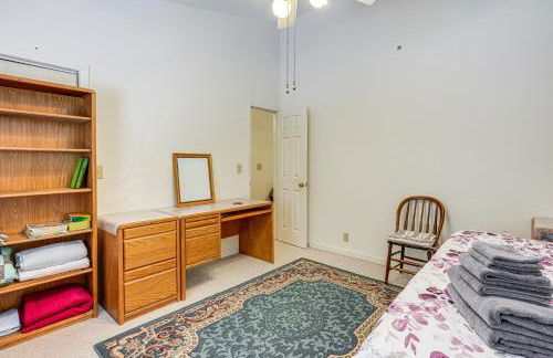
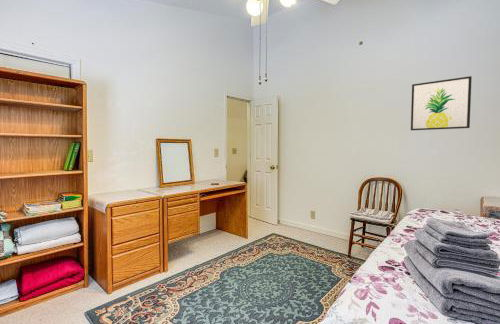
+ wall art (439, 105)
